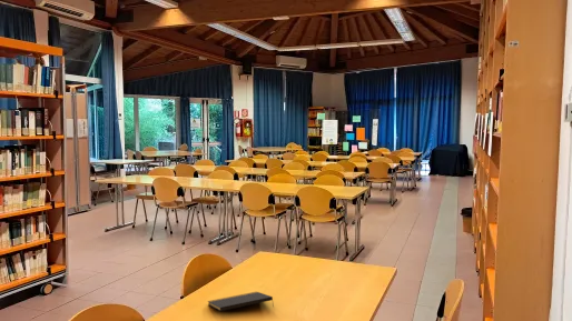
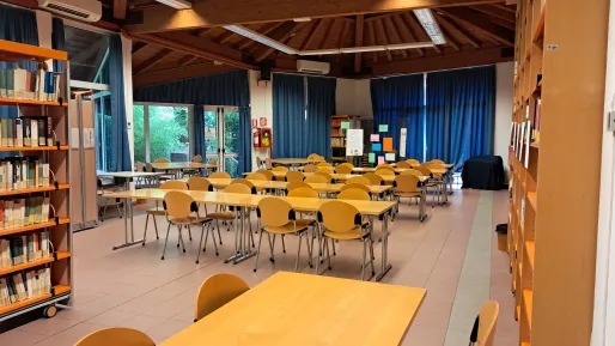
- notepad (239, 300)
